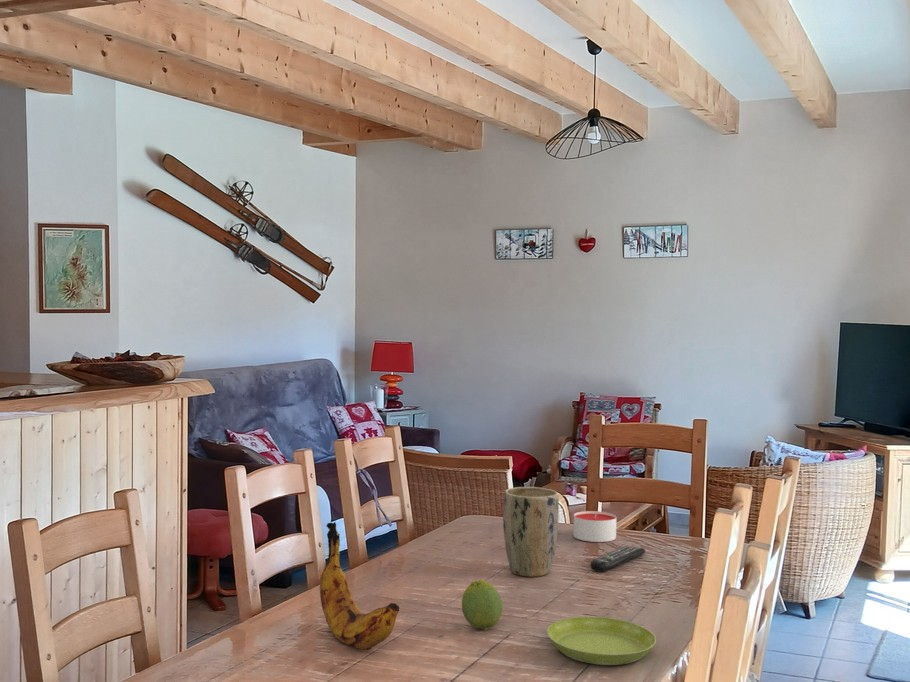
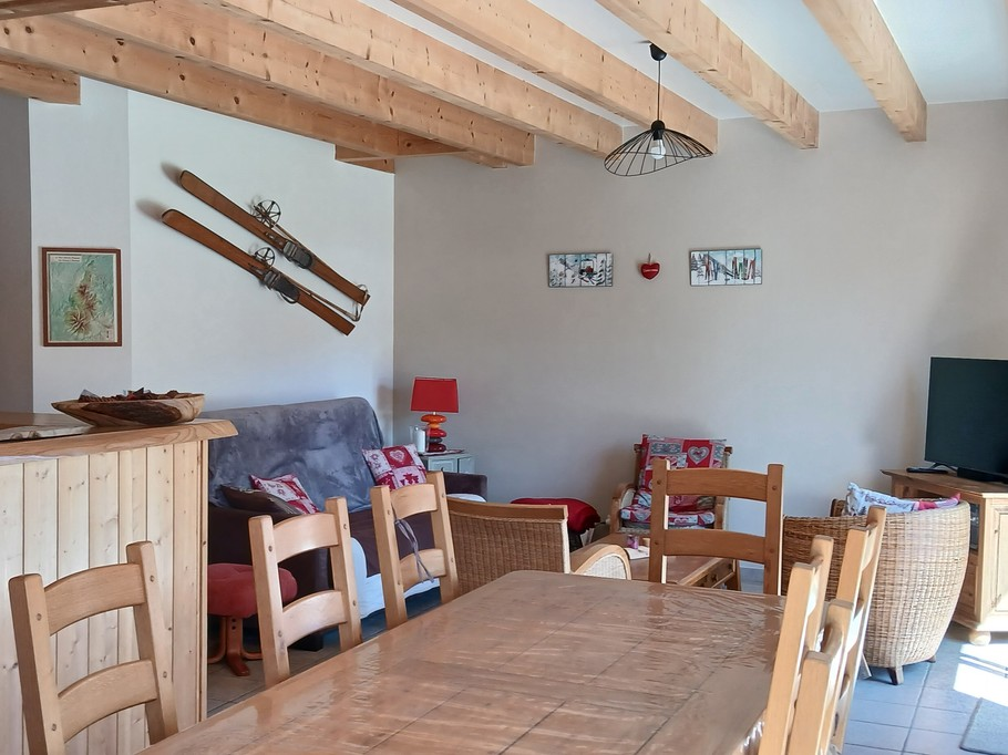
- remote control (618, 557)
- fruit (481, 604)
- plant pot (530, 531)
- saucer (600, 642)
- banana (349, 589)
- candle (594, 525)
